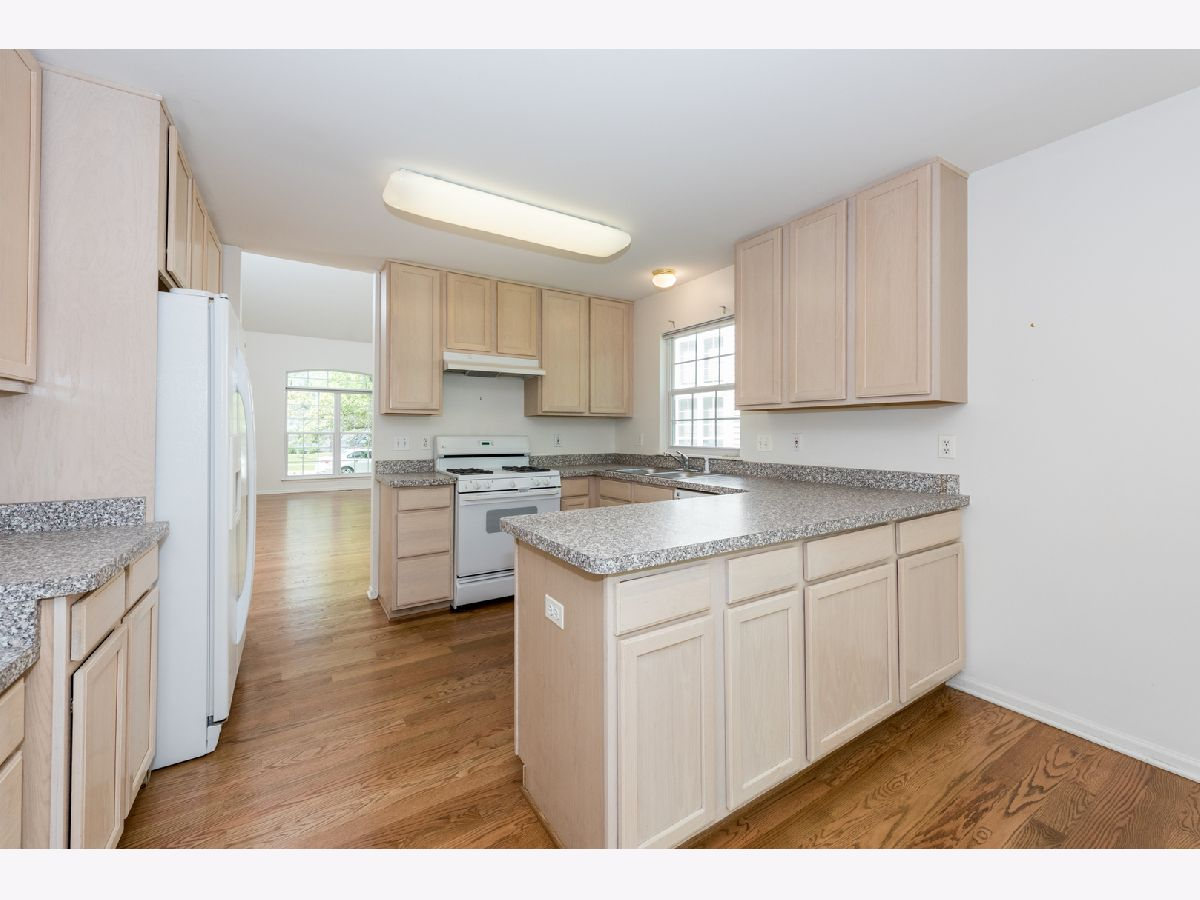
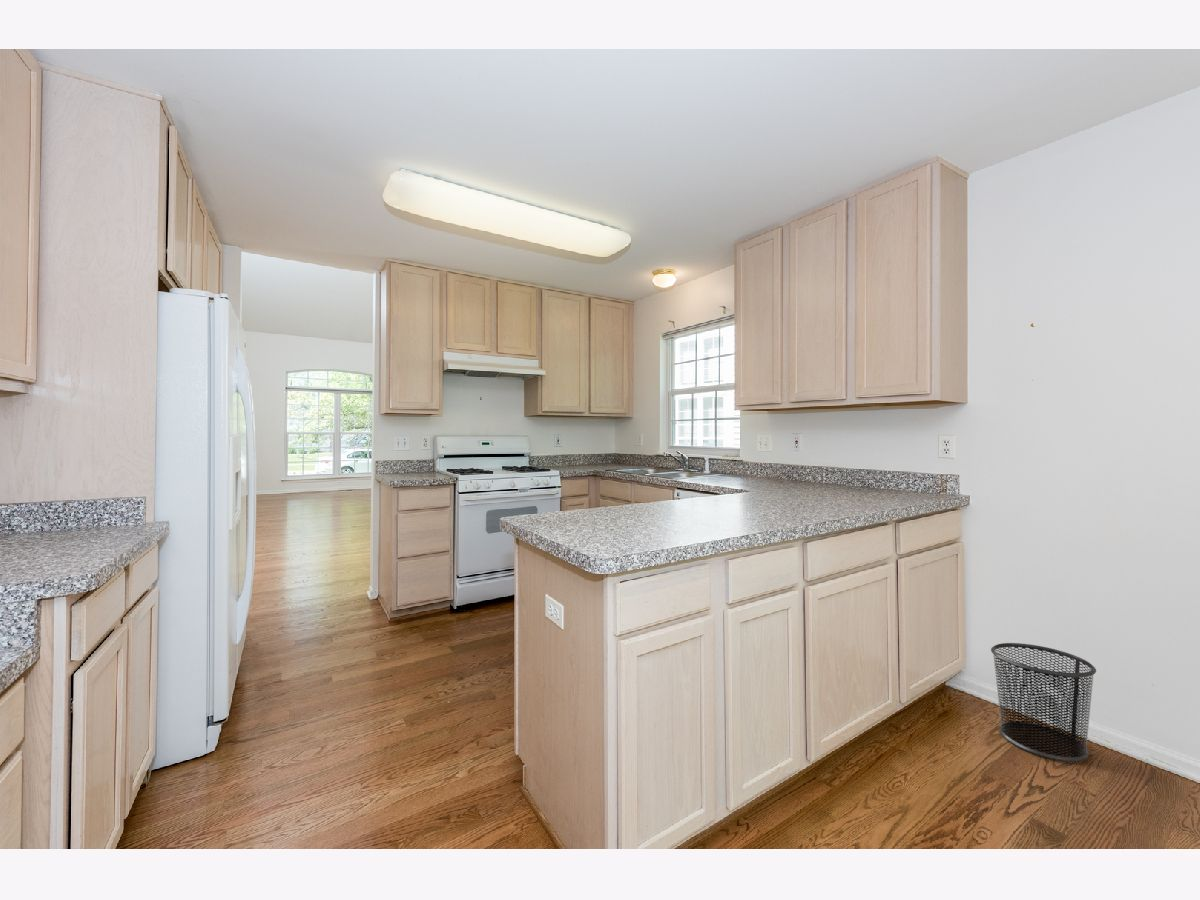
+ trash can (1041, 699)
